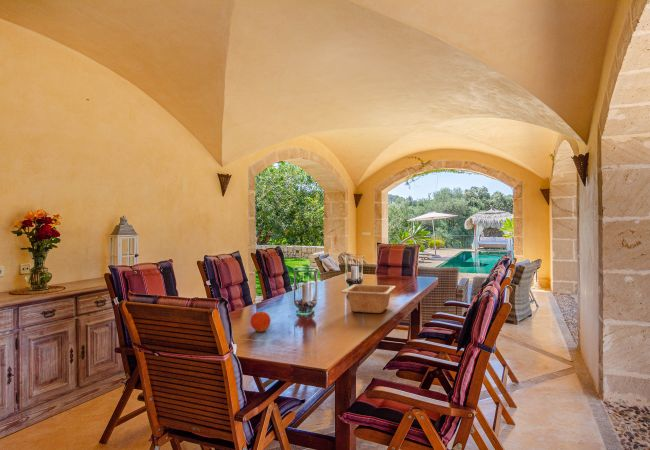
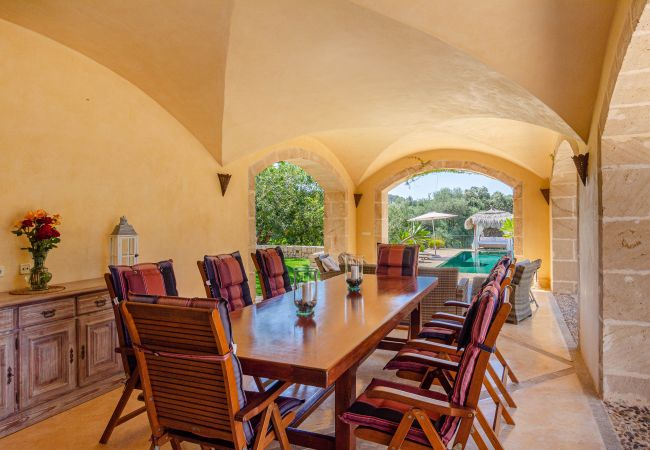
- serving bowl (369, 298)
- fruit (260, 321)
